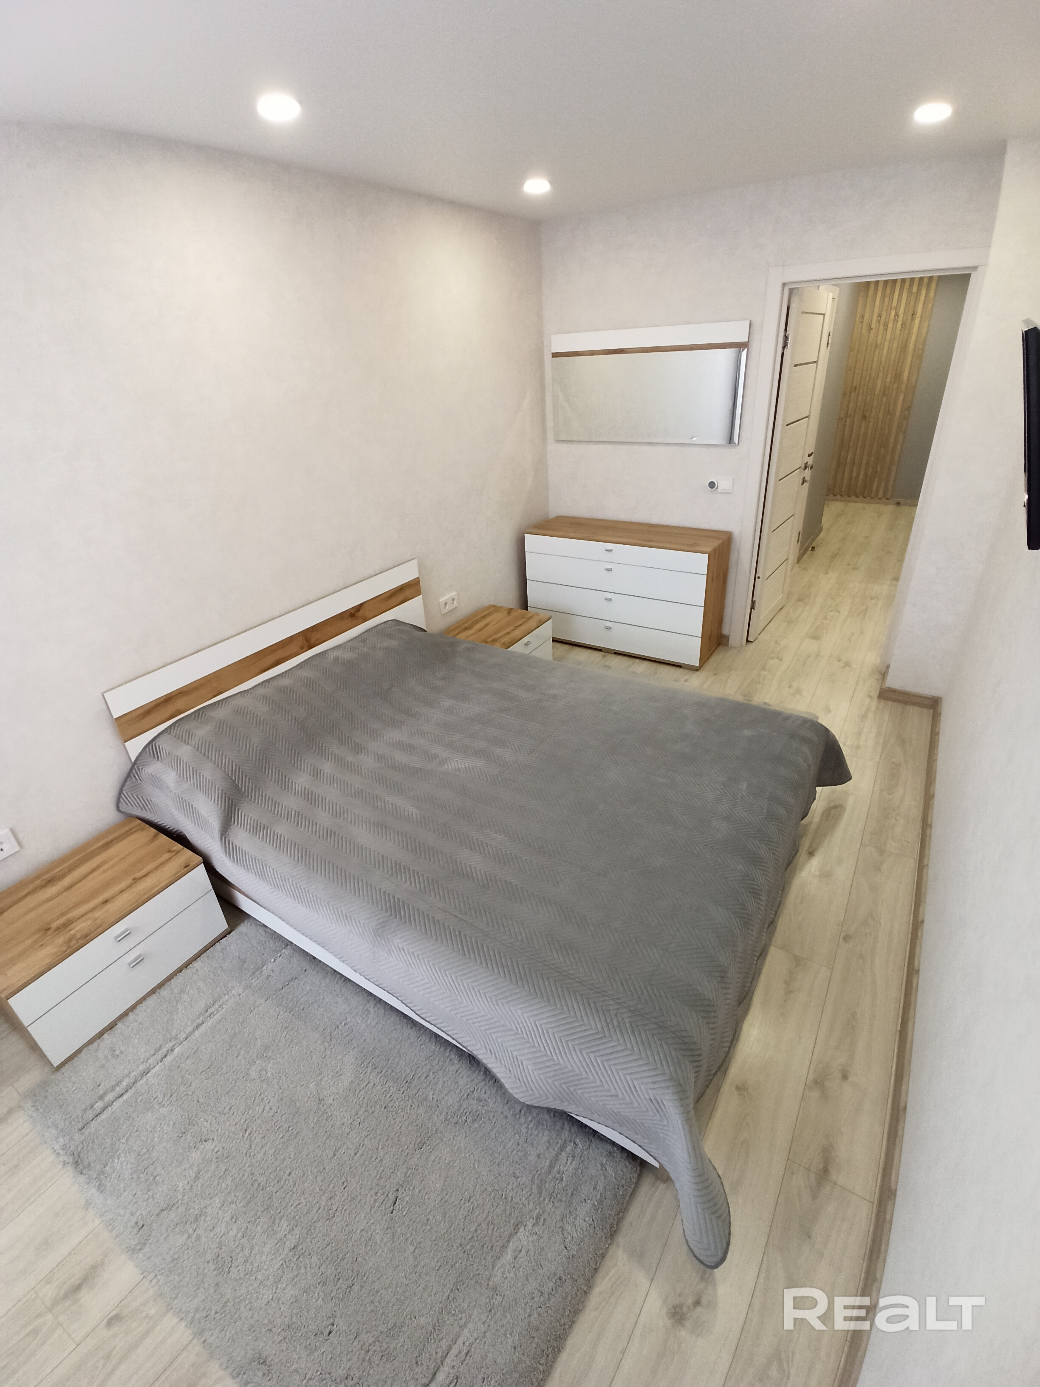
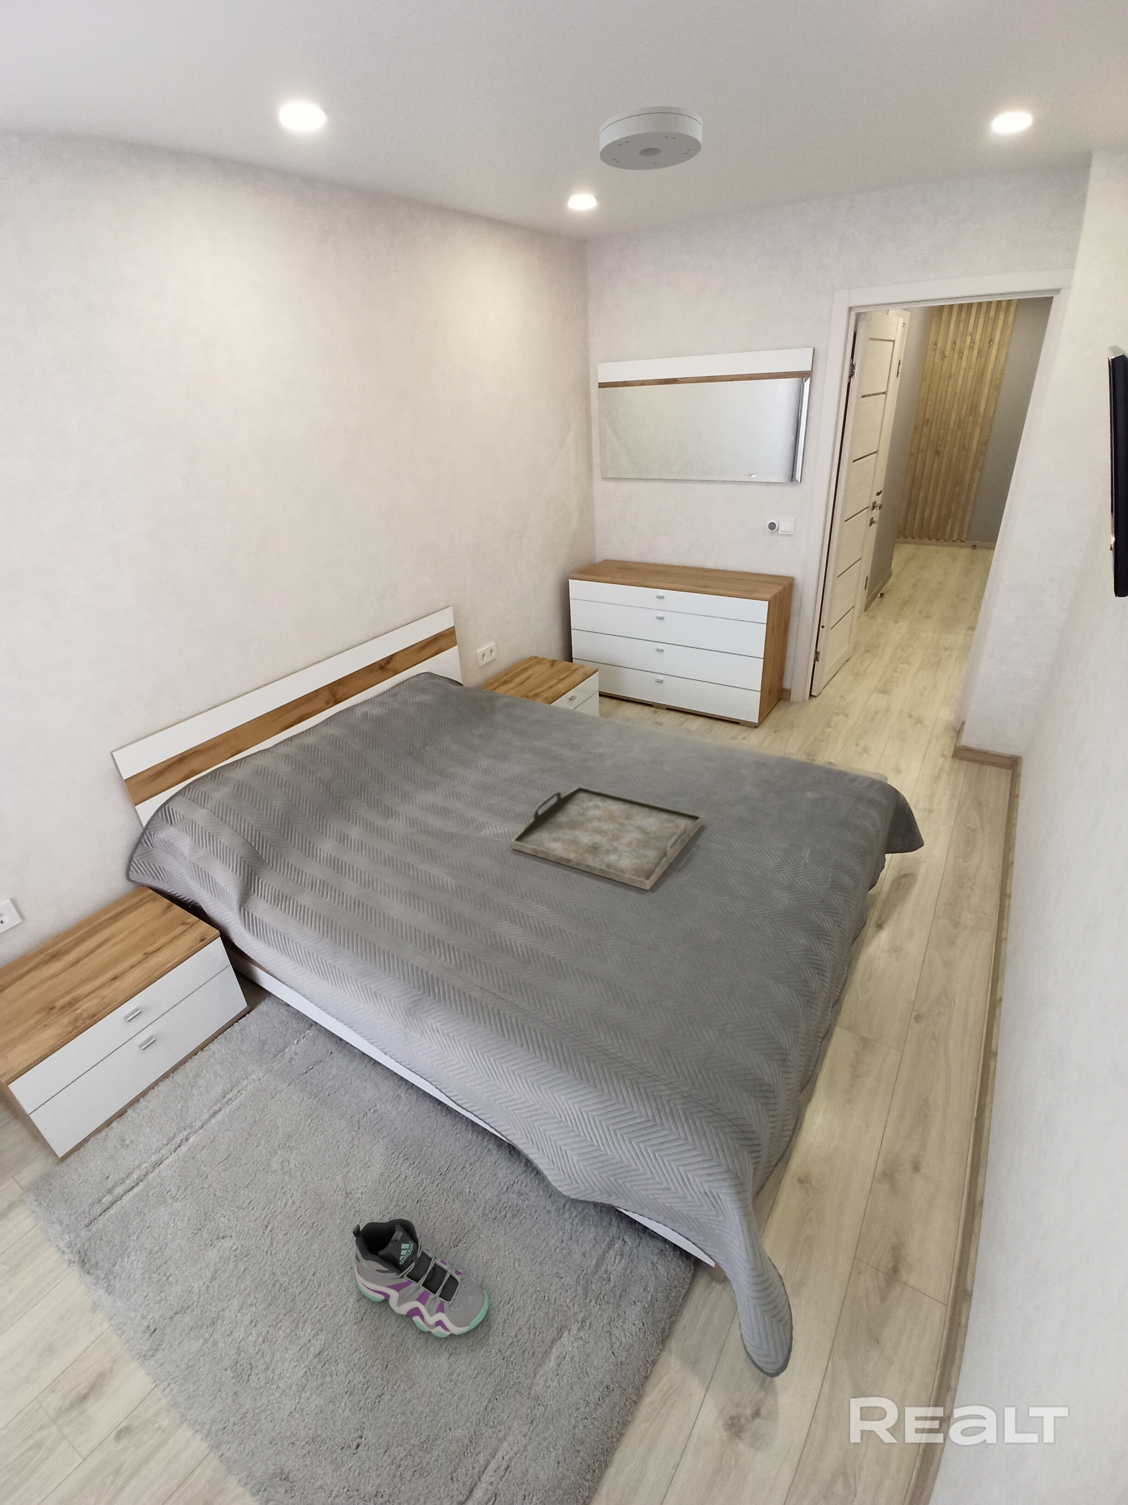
+ smoke detector (649, 140)
+ sneaker (415, 1267)
+ serving tray (609, 825)
